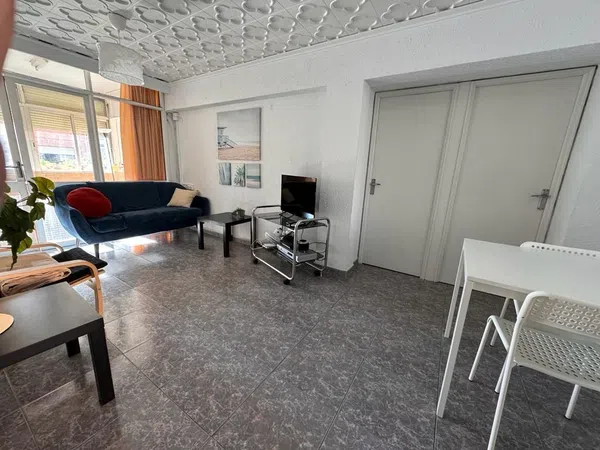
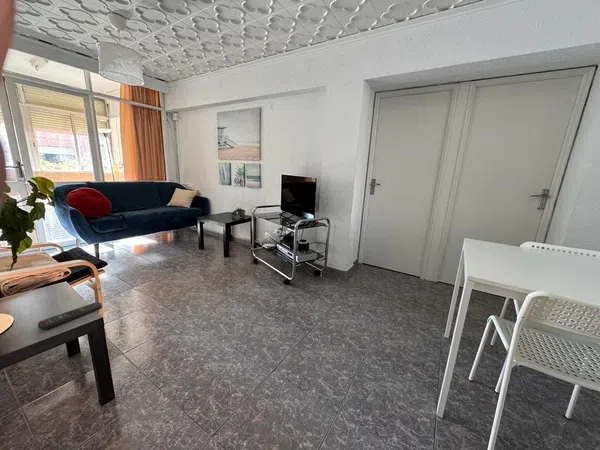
+ remote control (72, 314)
